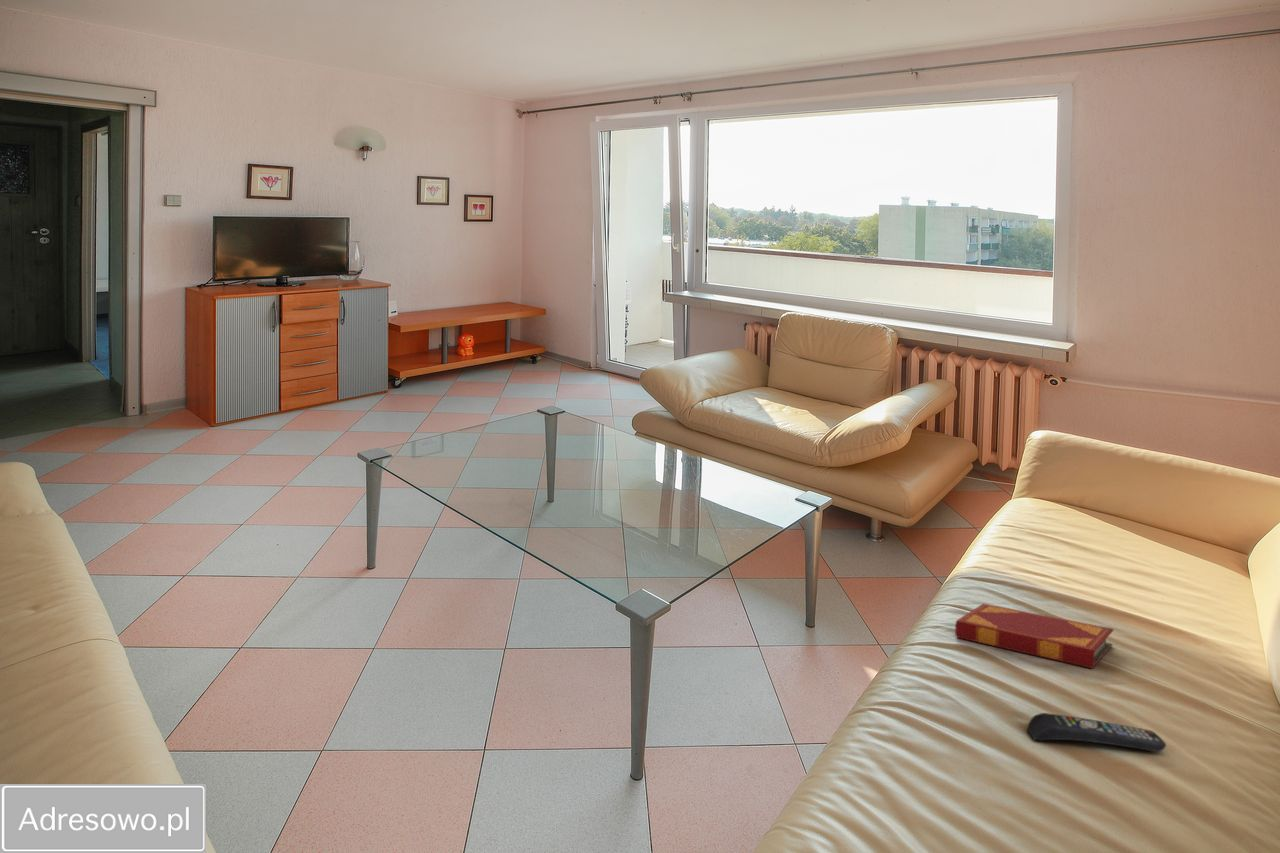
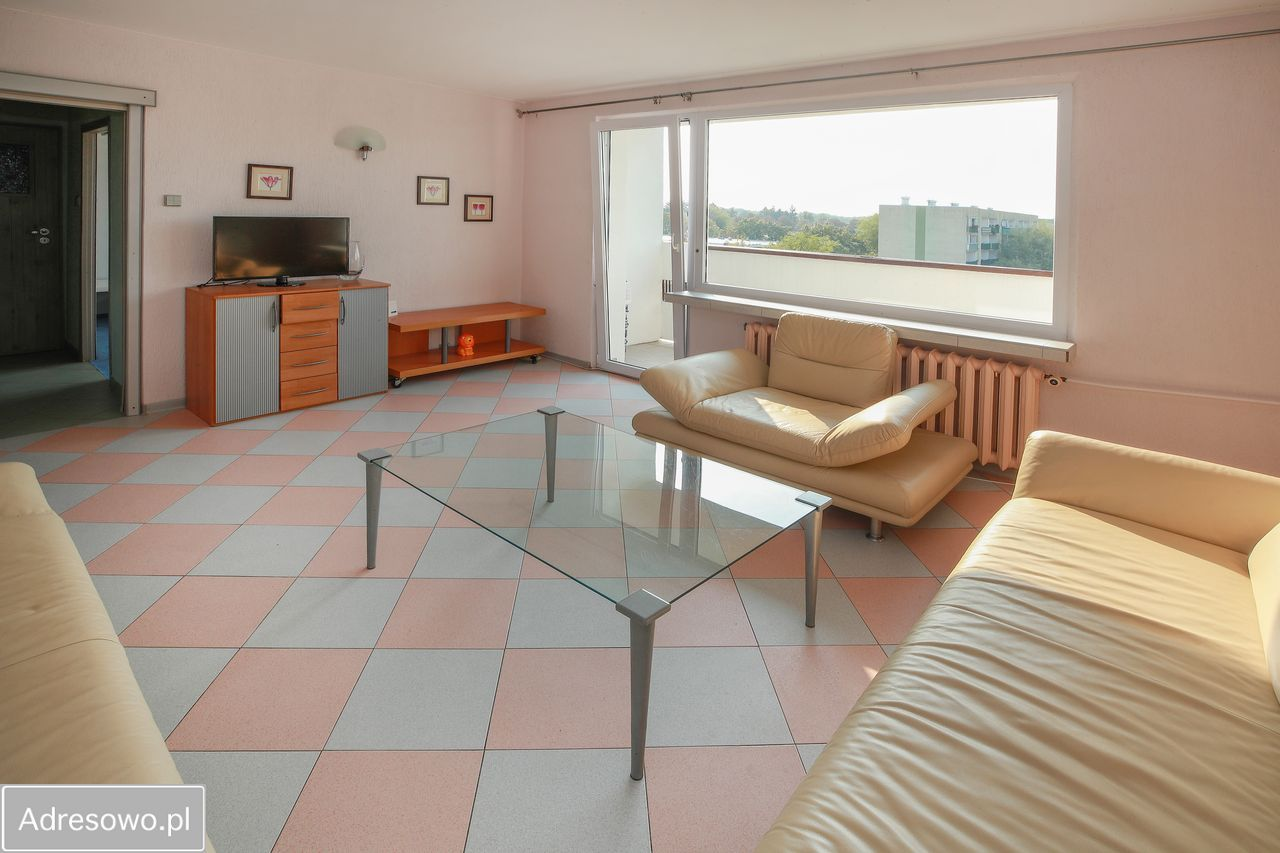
- hardback book (1033, 633)
- remote control (1094, 732)
